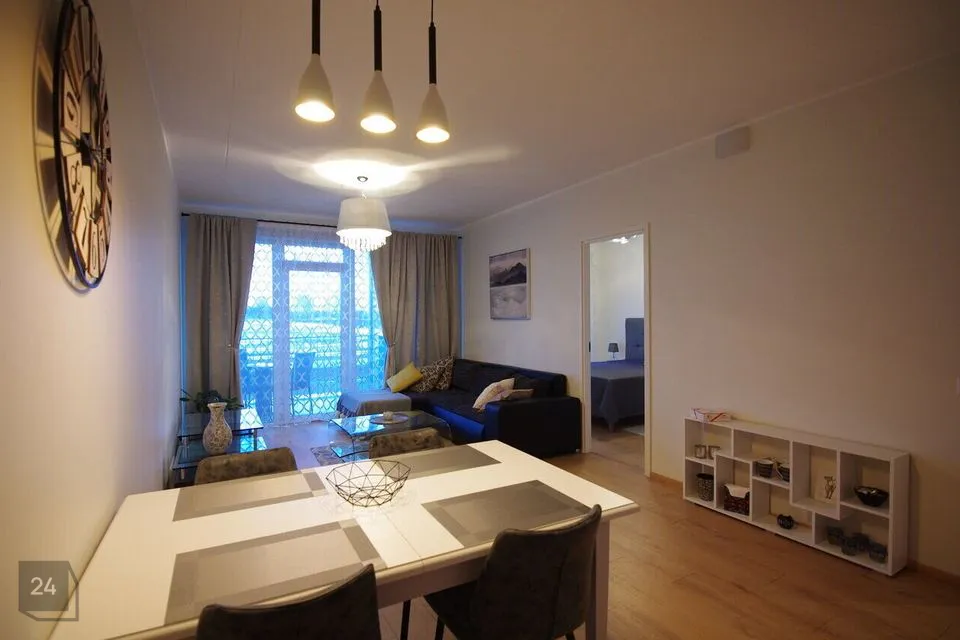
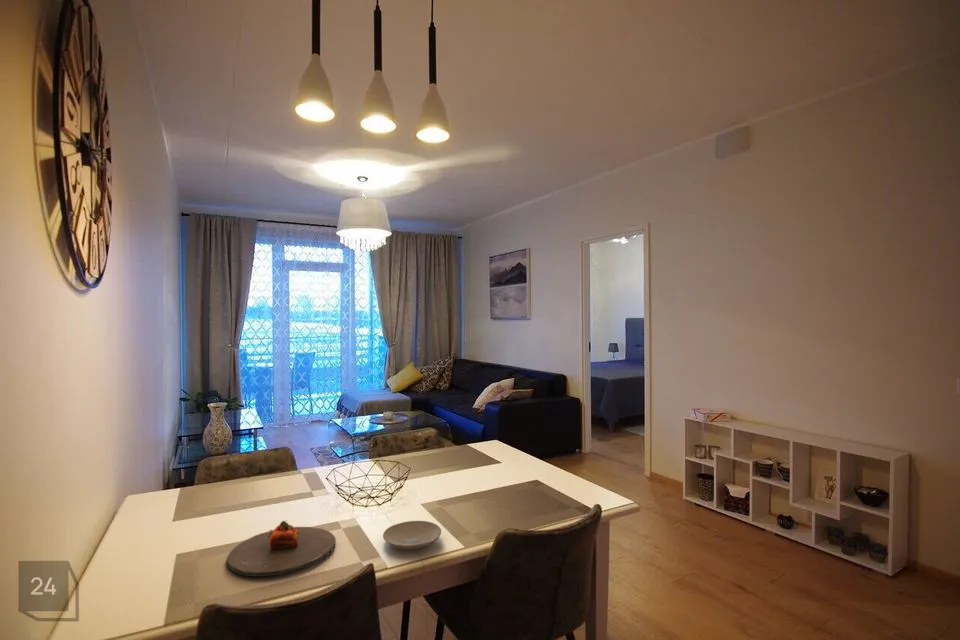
+ plate (412, 537)
+ plate (283, 535)
